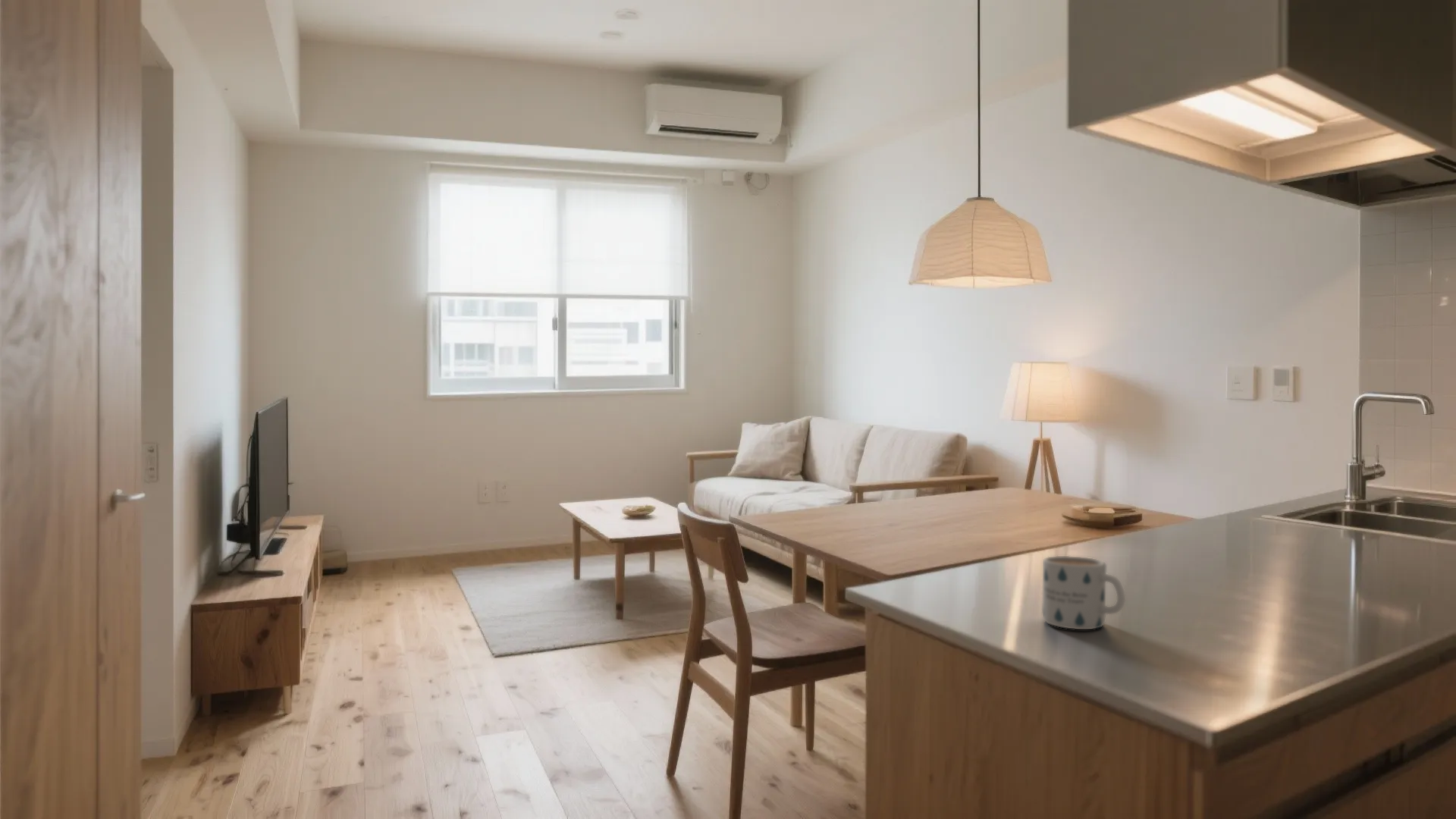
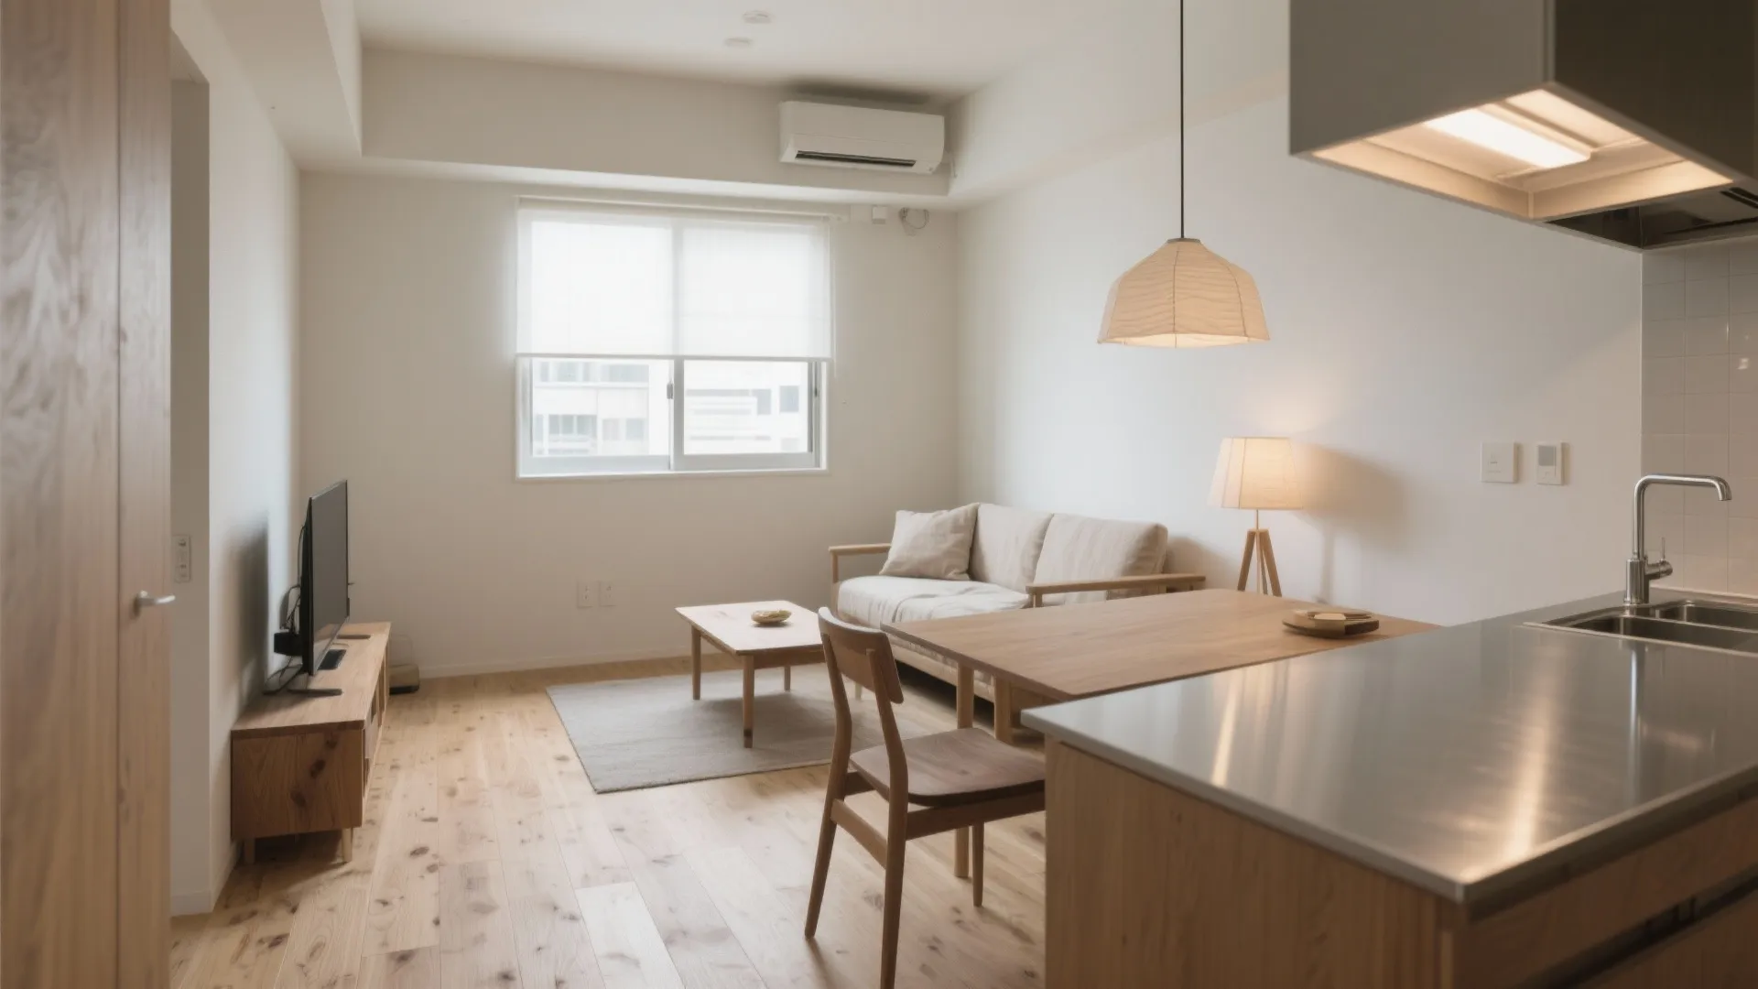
- mug (1084, 594)
